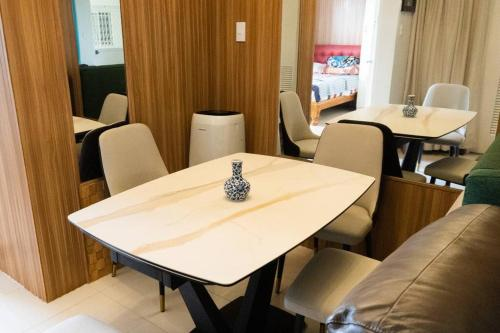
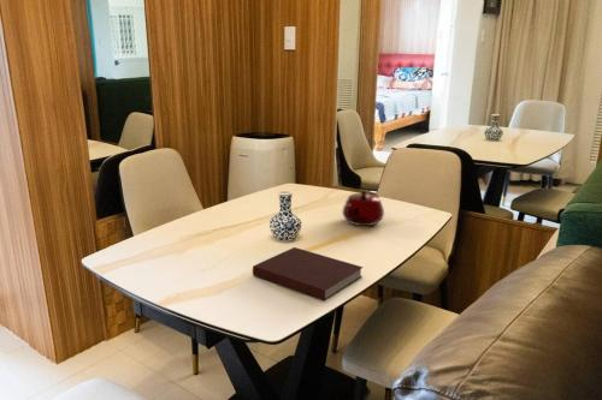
+ teapot (362, 207)
+ notebook (307, 271)
